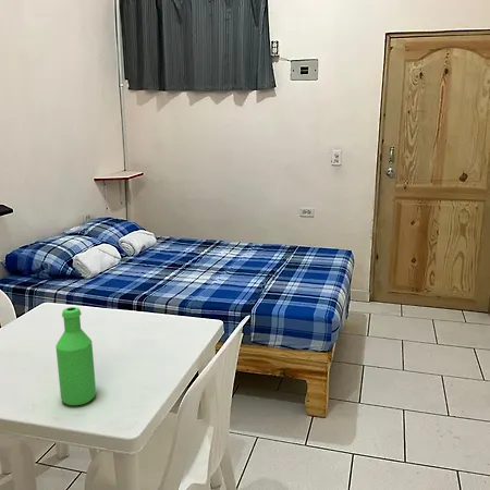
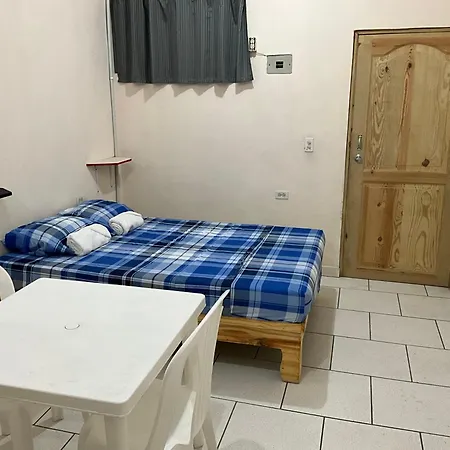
- bottle (74, 354)
